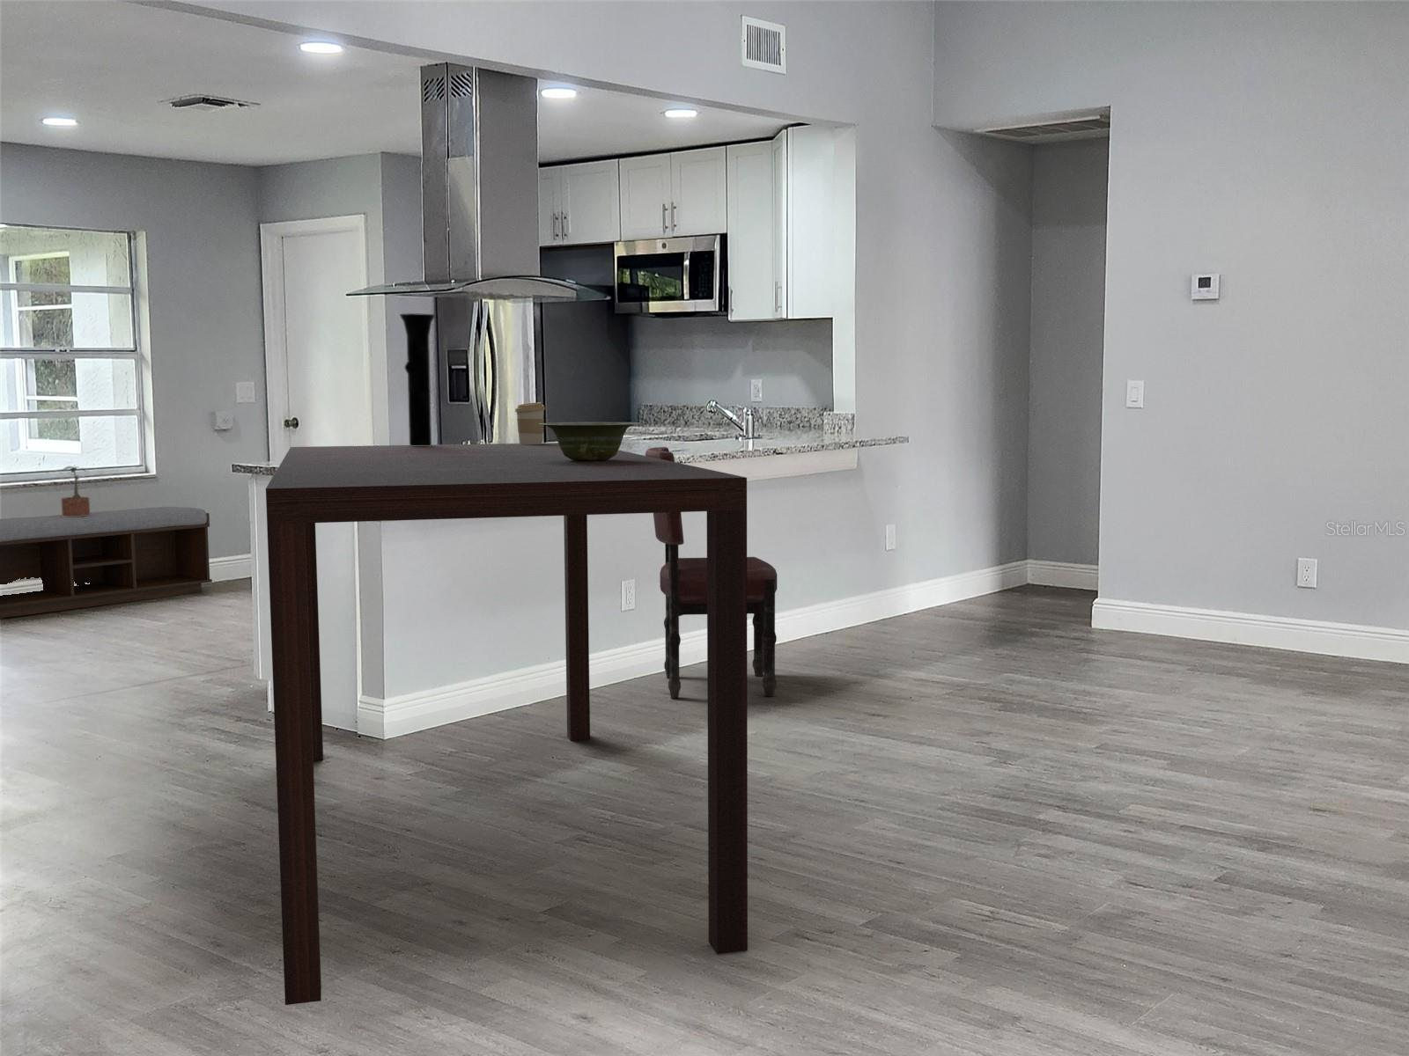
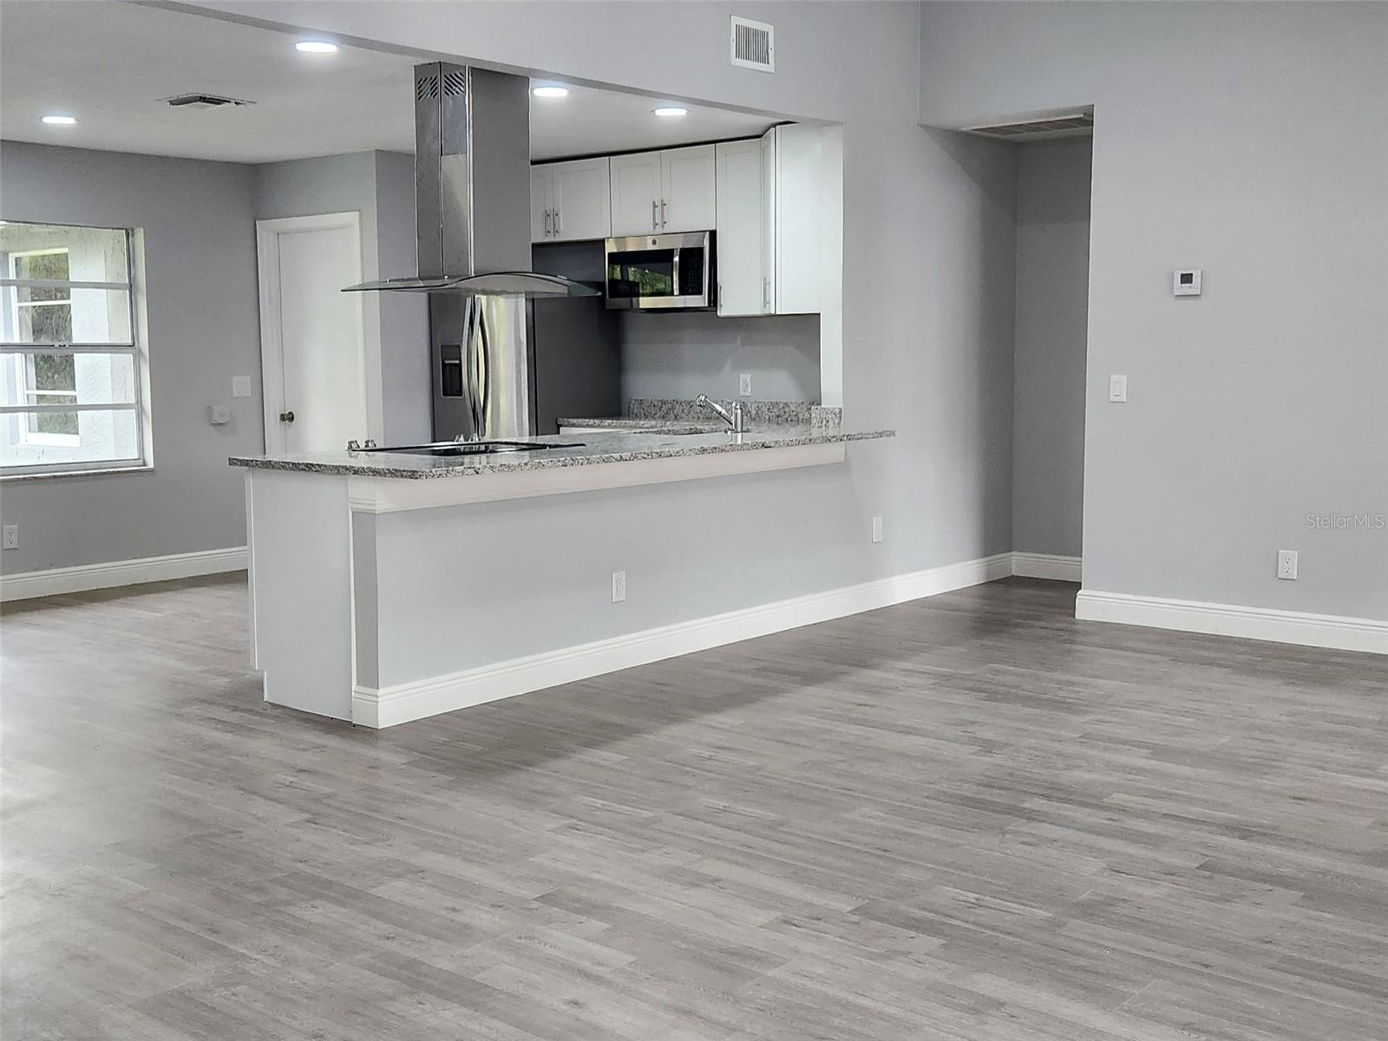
- dish (589, 440)
- bench (88, 558)
- potted plant (74, 490)
- dining table (566, 644)
- coffee cup (530, 423)
- vase (418, 379)
- dining chair (707, 568)
